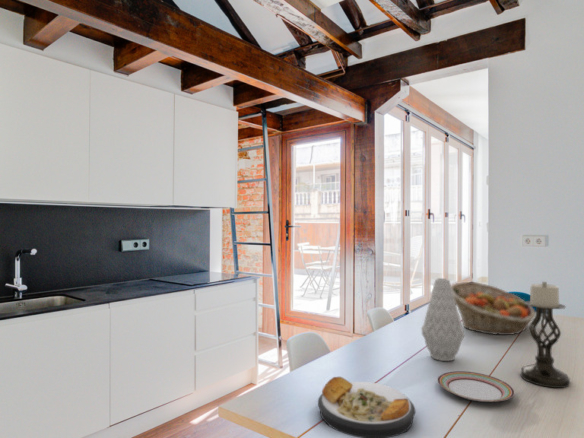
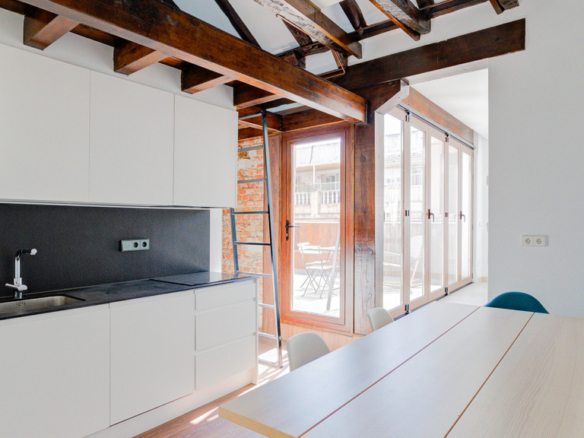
- fruit basket (490, 306)
- plate (474, 387)
- candle holder (544, 330)
- plate (365, 402)
- vase (442, 318)
